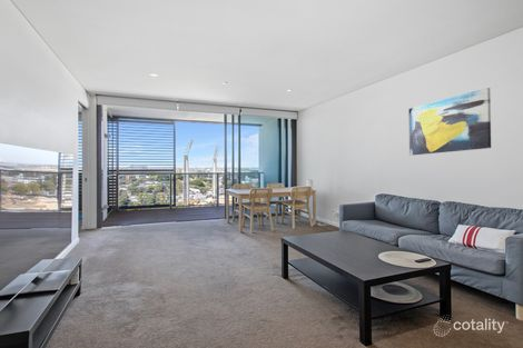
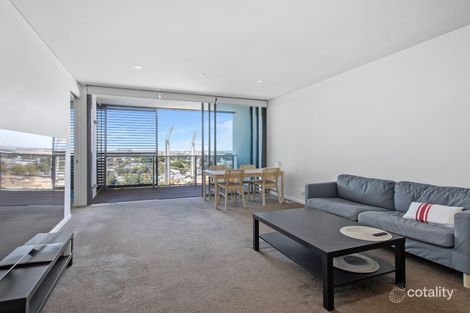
- wall art (444, 126)
